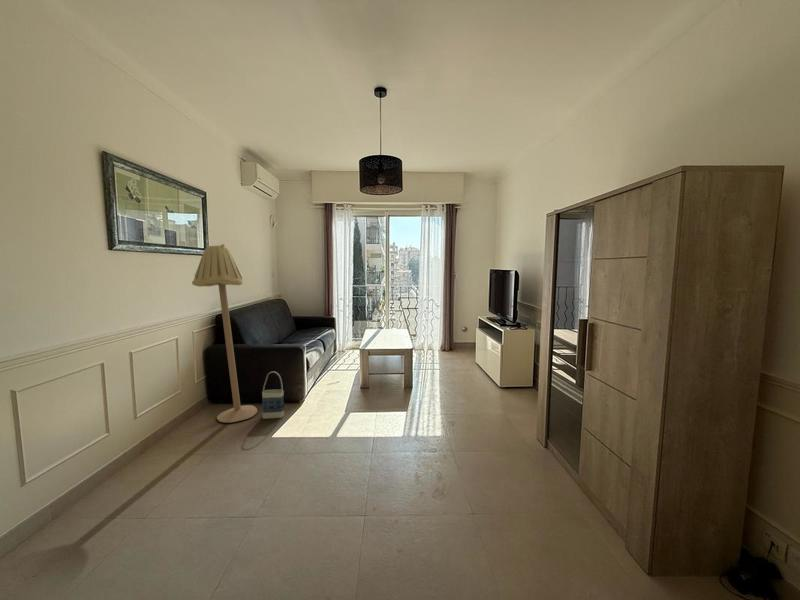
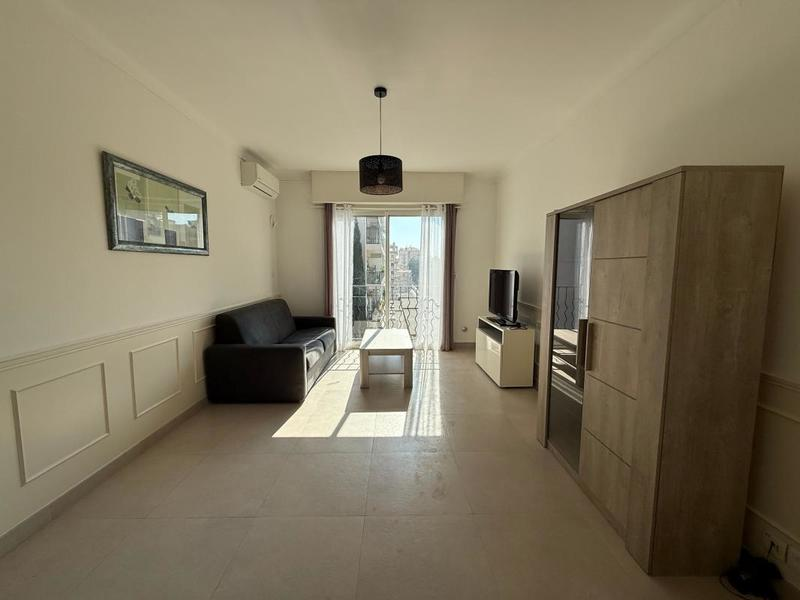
- floor lamp (225, 331)
- bag (272, 394)
